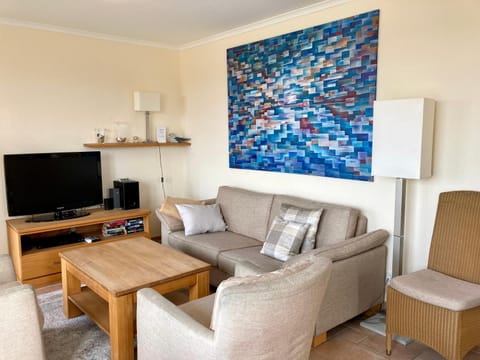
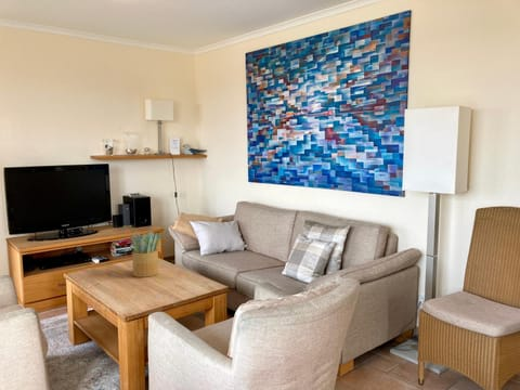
+ potted plant (146, 252)
